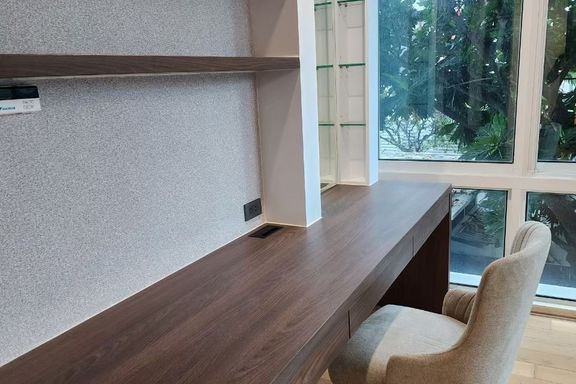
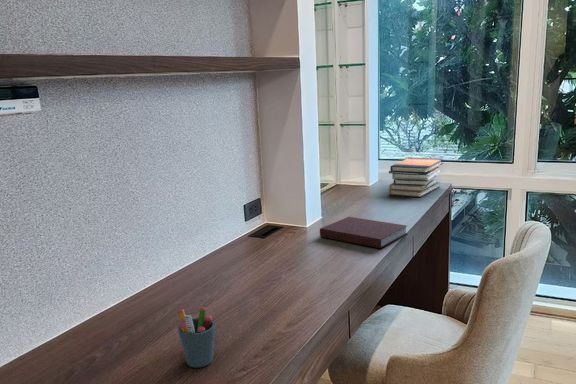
+ pen holder (196, 333)
+ book stack (416, 176)
+ notebook (363, 231)
